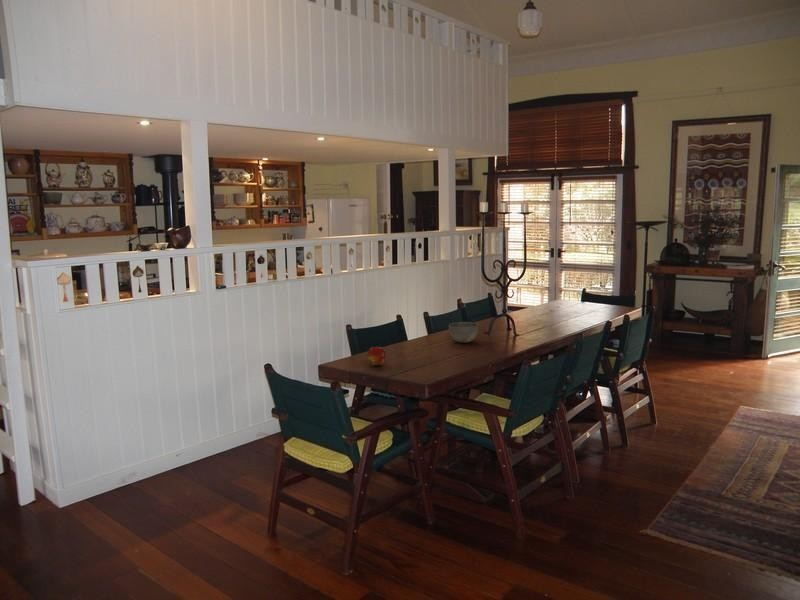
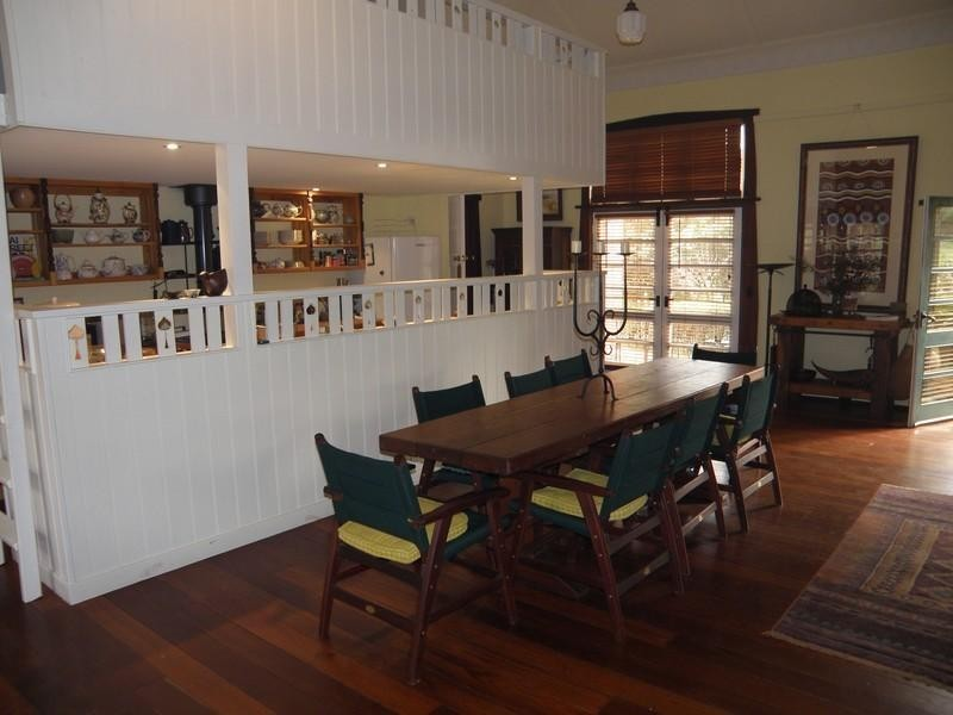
- fruit (375, 356)
- bowl (463, 332)
